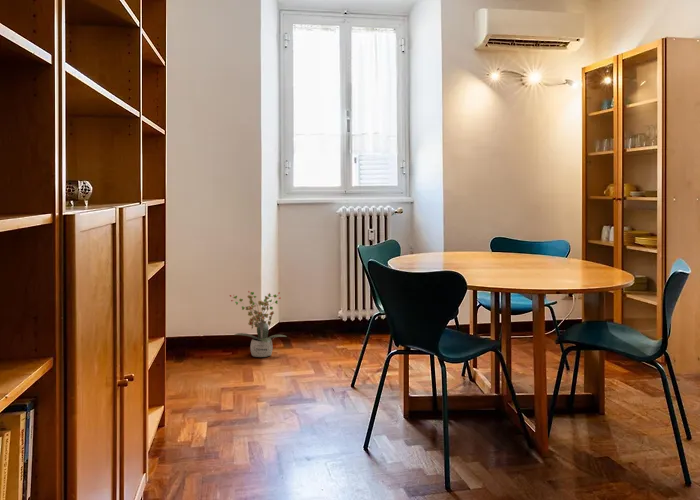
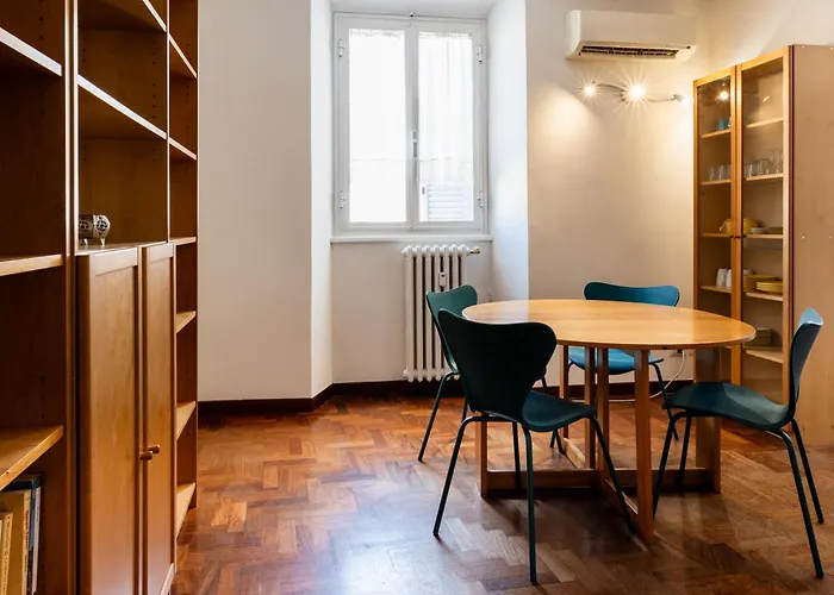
- potted plant (258, 323)
